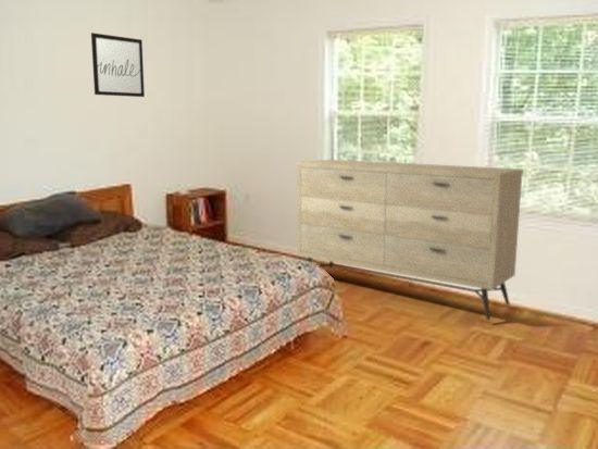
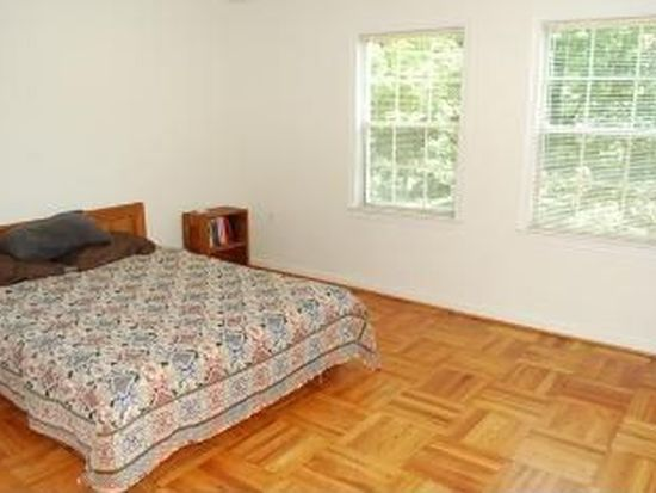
- wall art (119, 66)
- dresser (399, 229)
